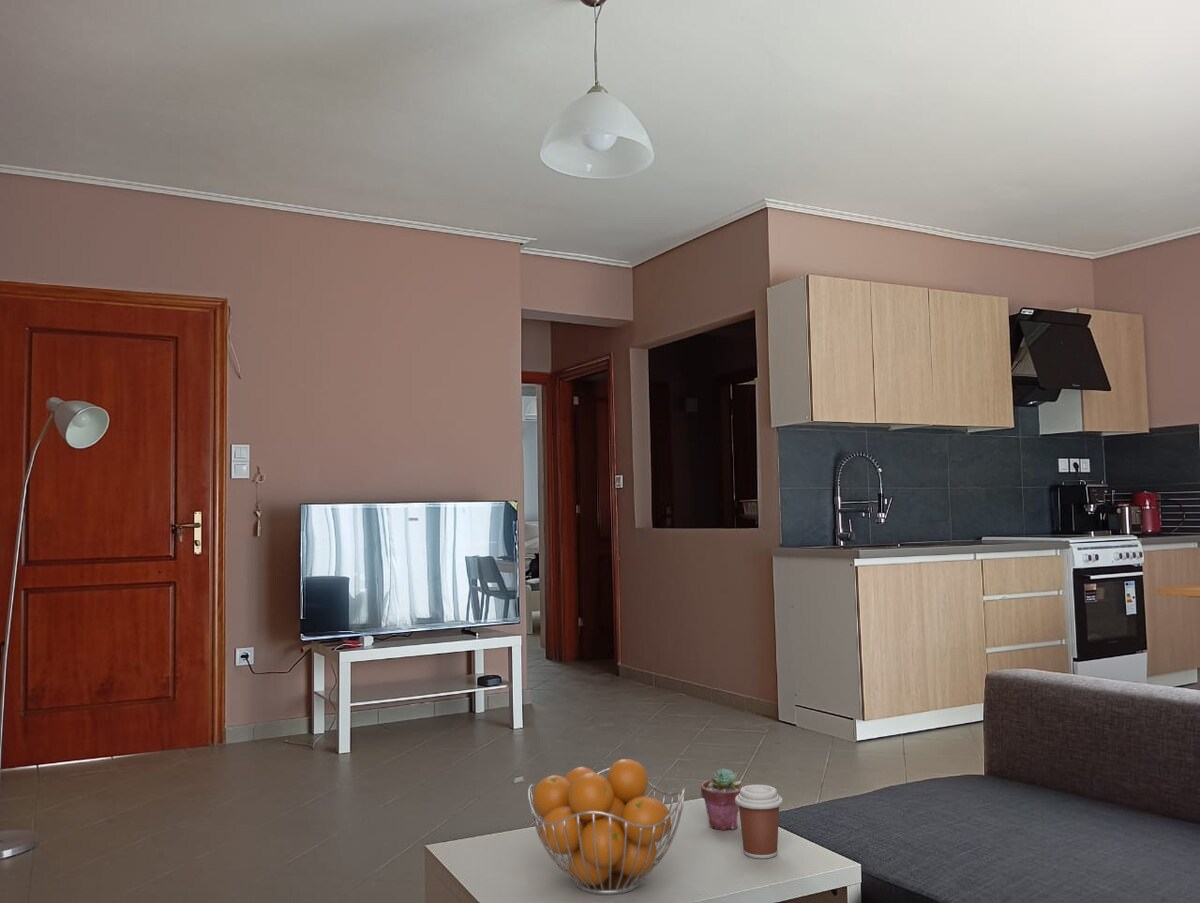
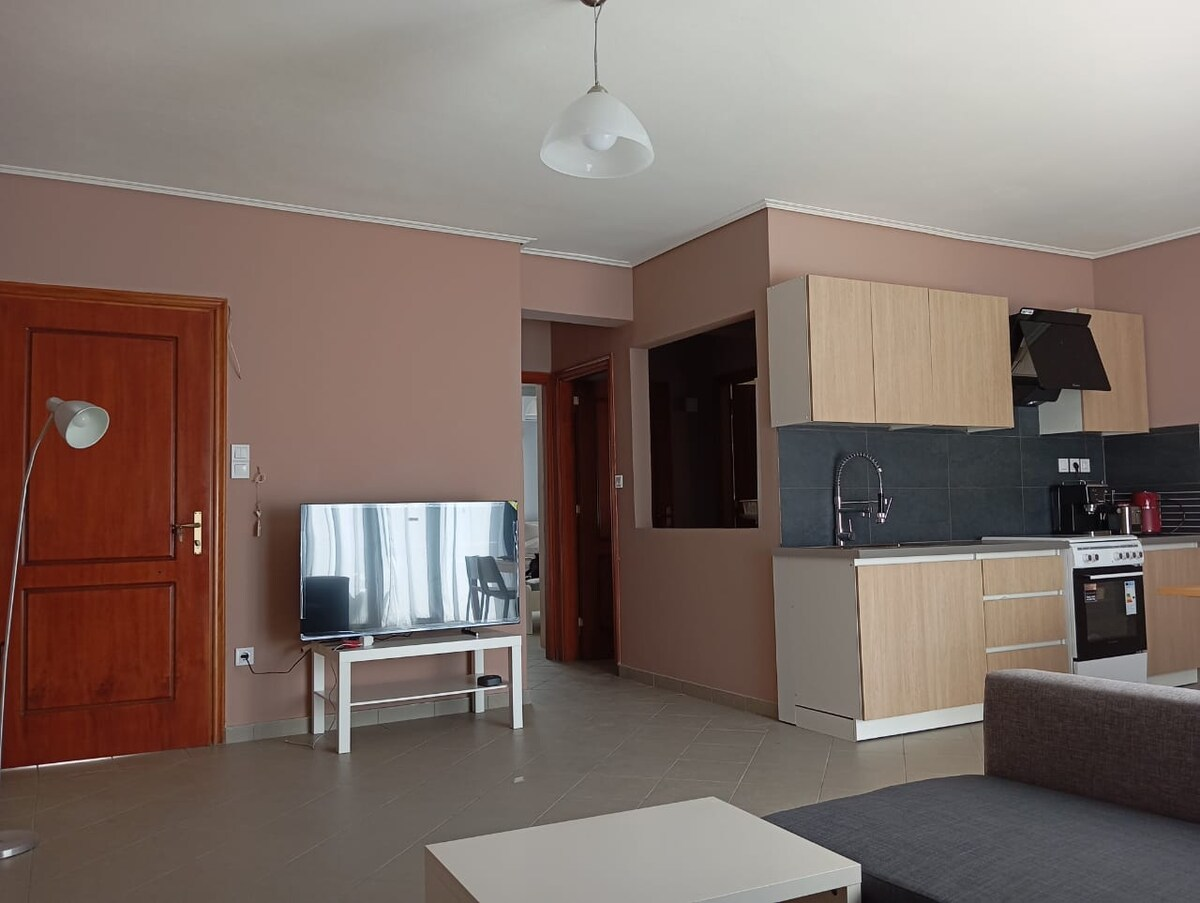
- coffee cup (759, 820)
- fruit basket (607, 823)
- potted succulent (722, 796)
